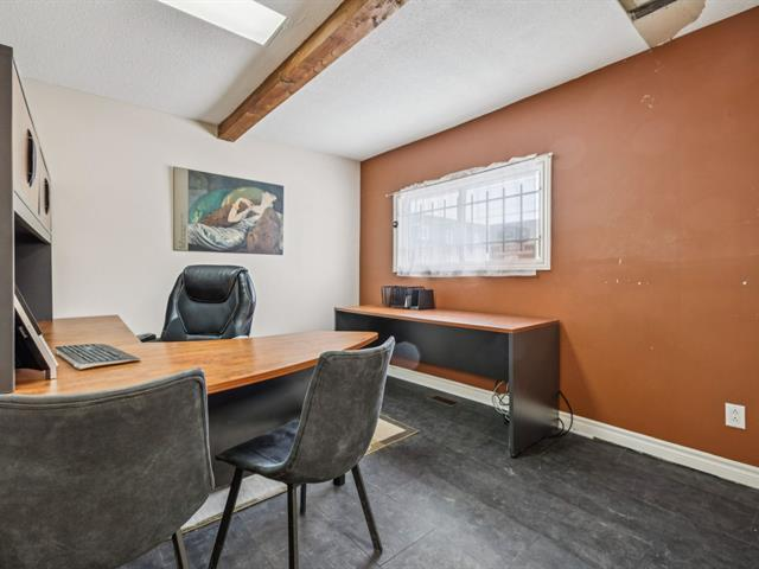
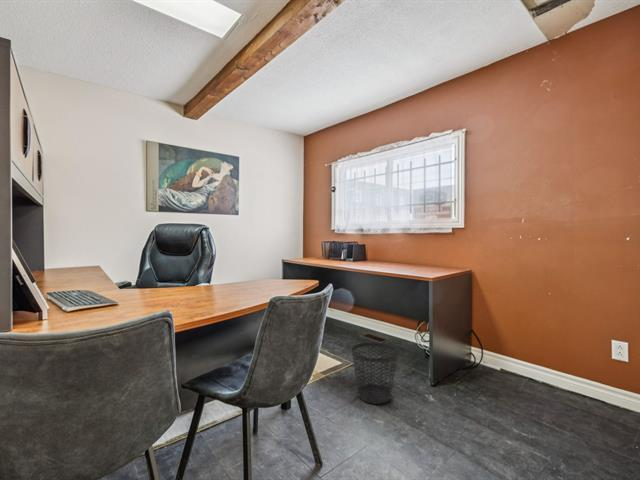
+ wastebasket (374, 373)
